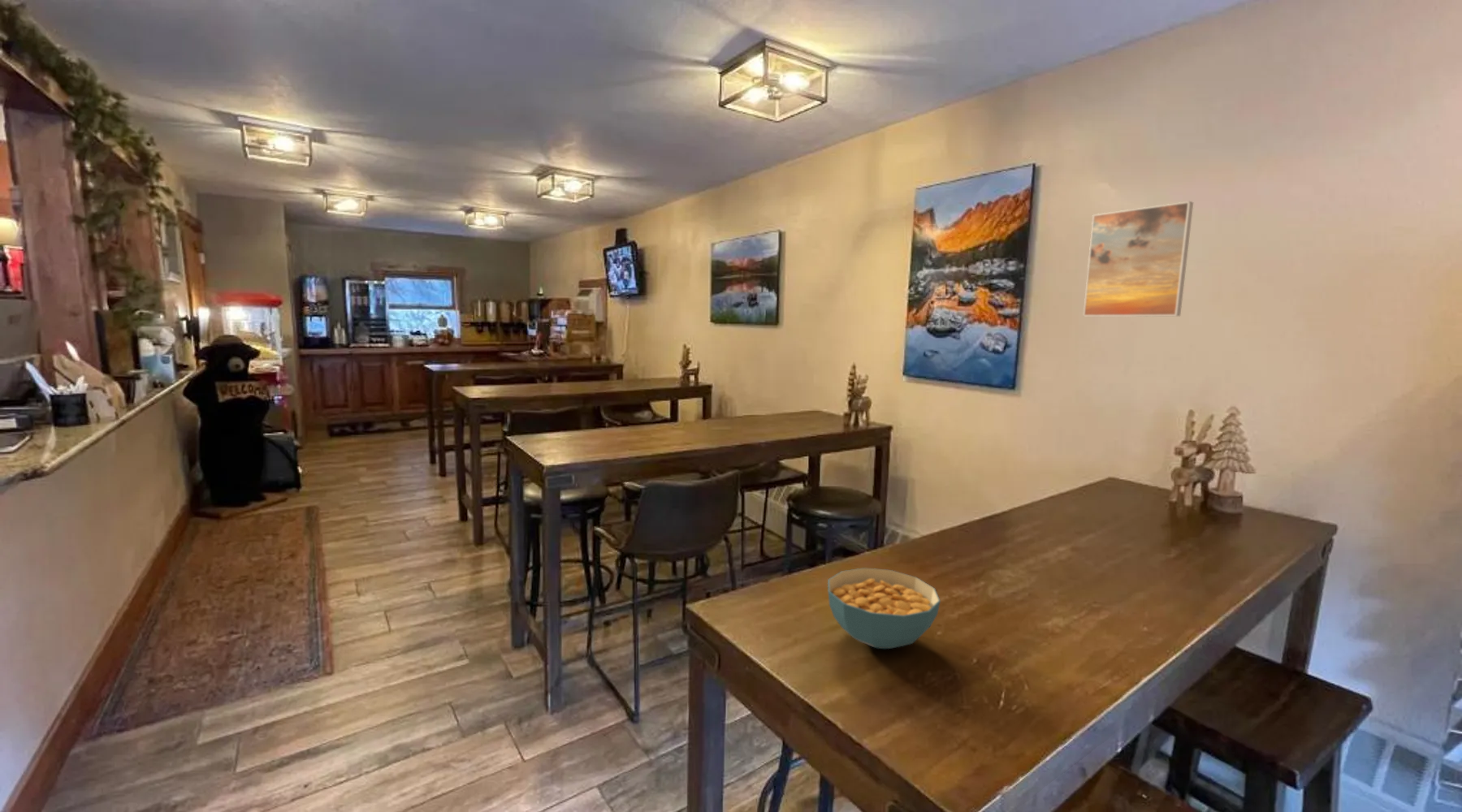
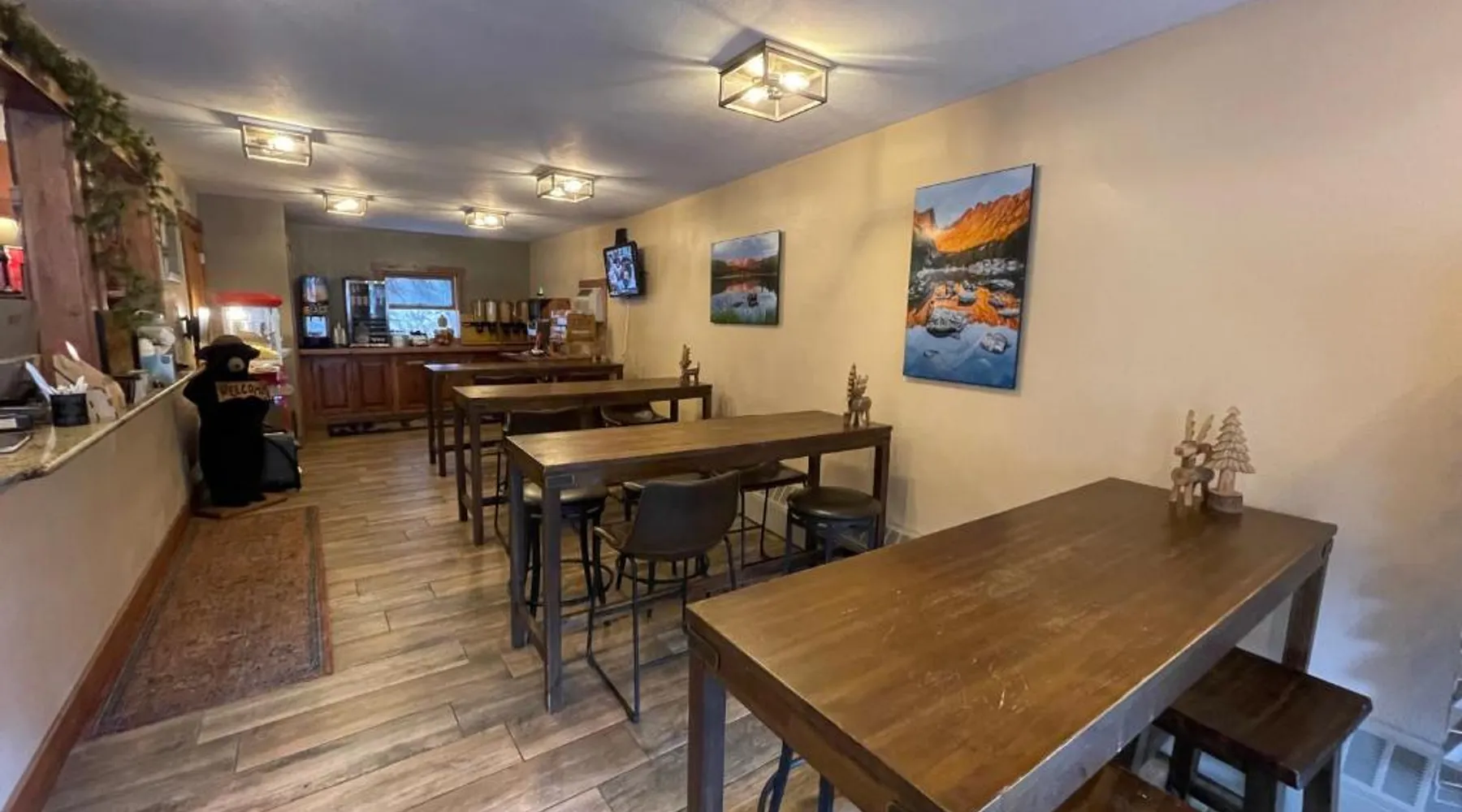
- cereal bowl (880, 615)
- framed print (1134, 263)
